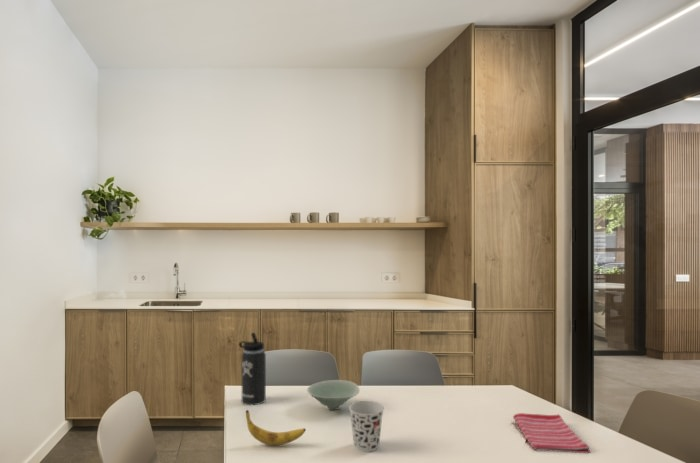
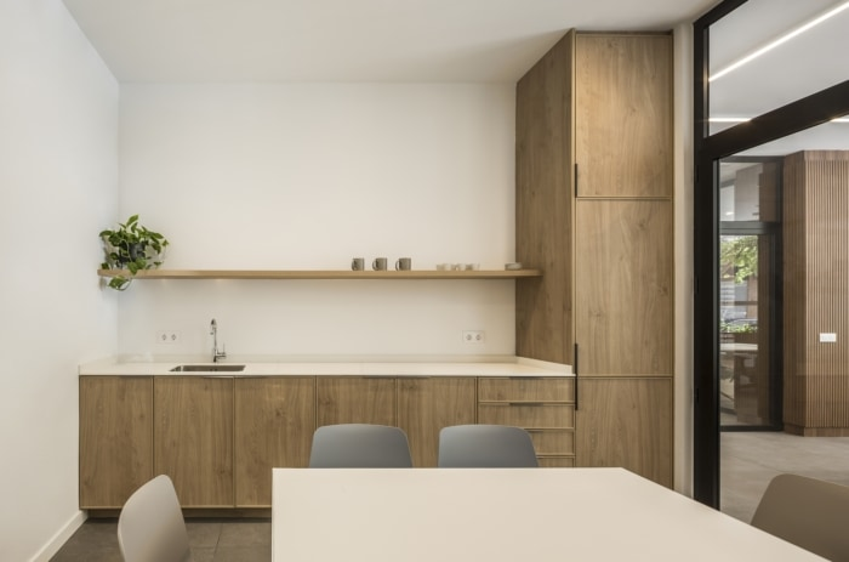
- bowl (333, 397)
- thermos bottle (251, 366)
- banana (275, 432)
- dish towel (548, 431)
- cup (366, 426)
